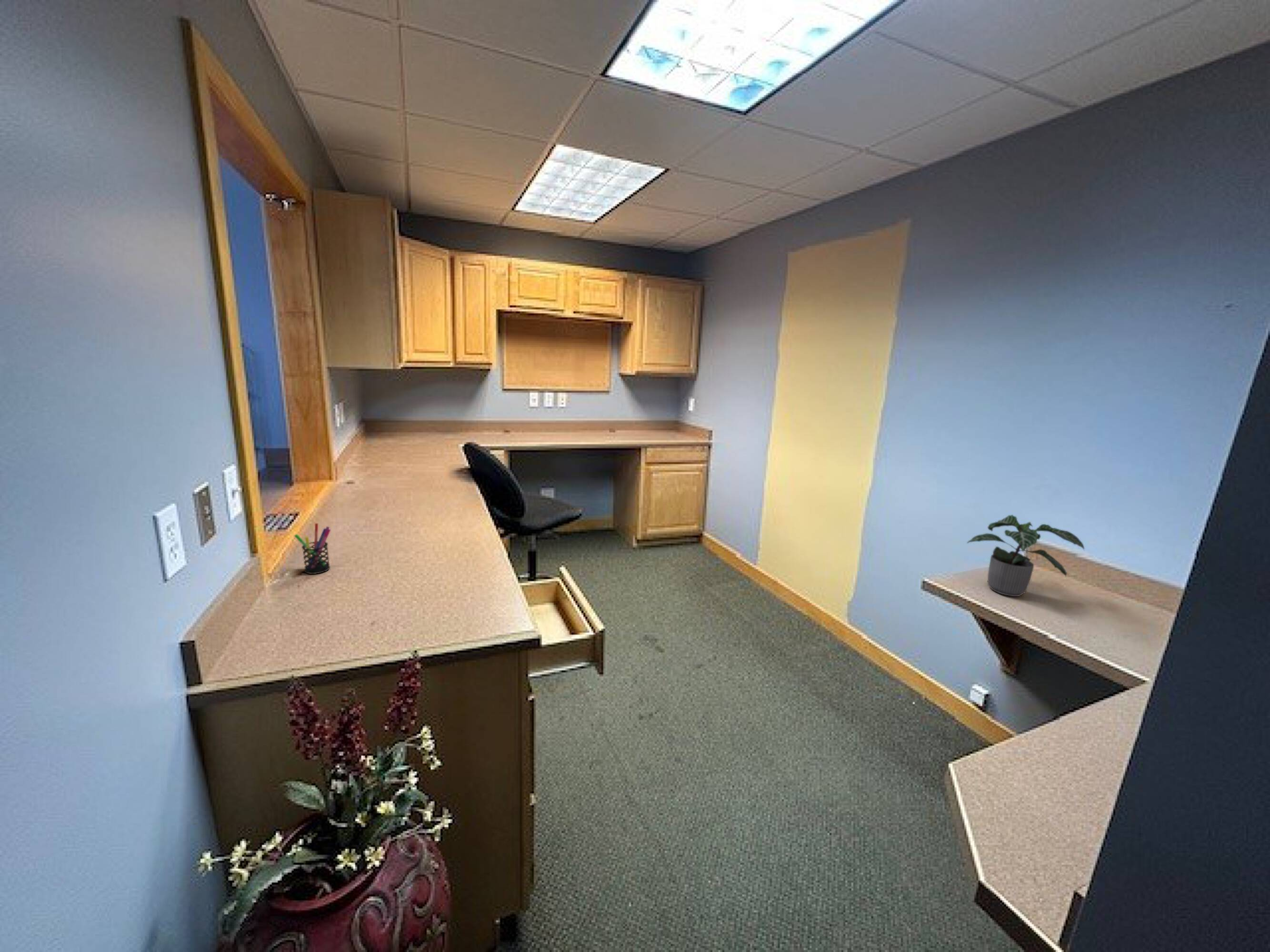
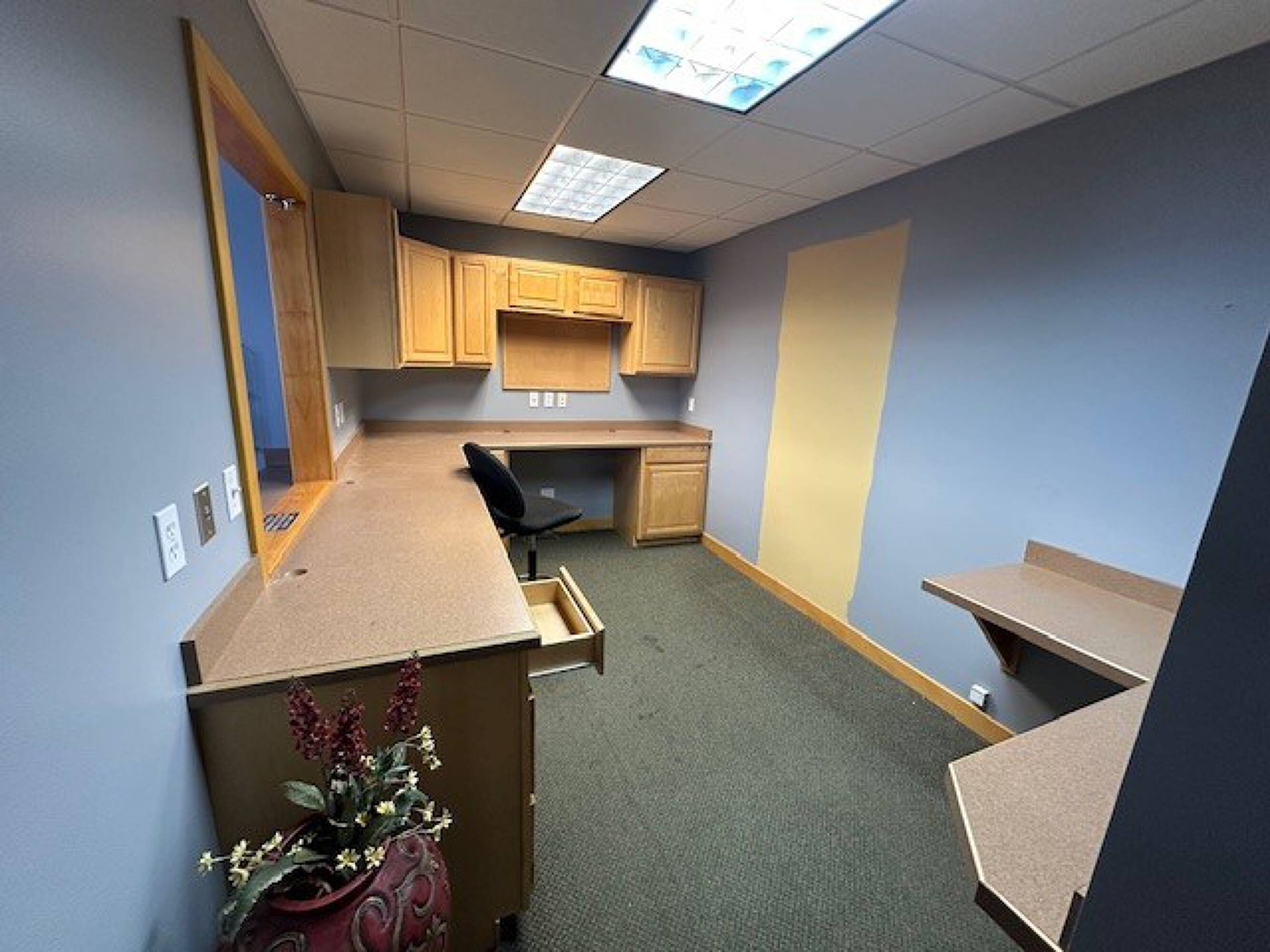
- pen holder (312, 548)
- potted plant (1019, 556)
